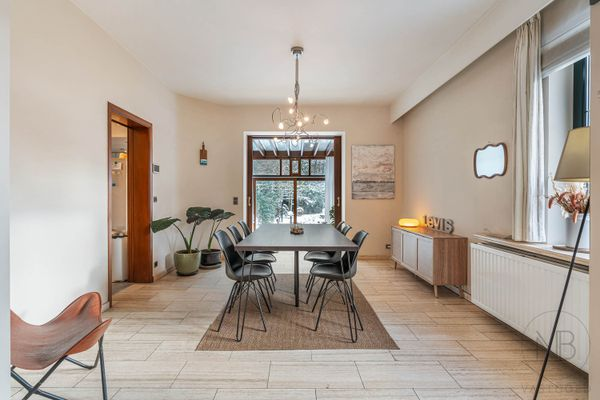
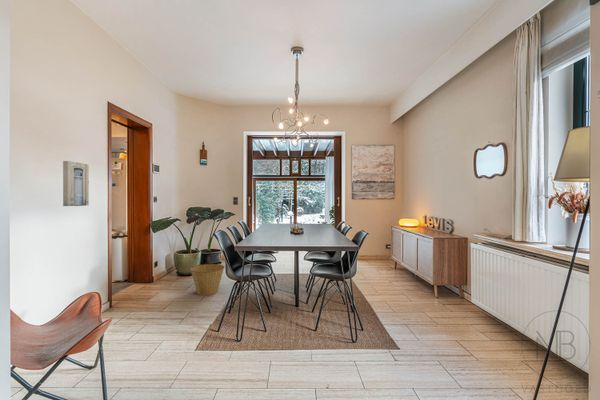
+ wall art (76, 184)
+ basket (207, 279)
